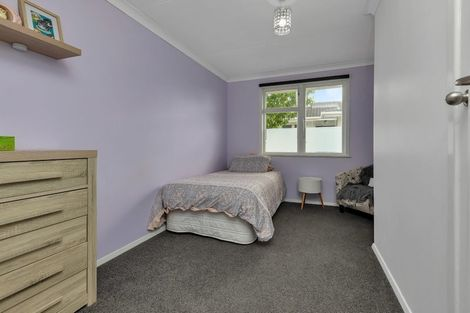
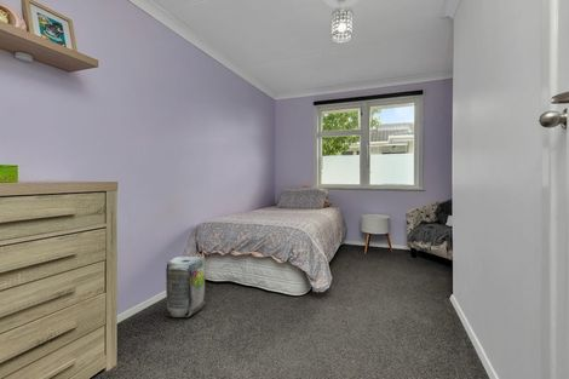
+ air purifier (179, 275)
